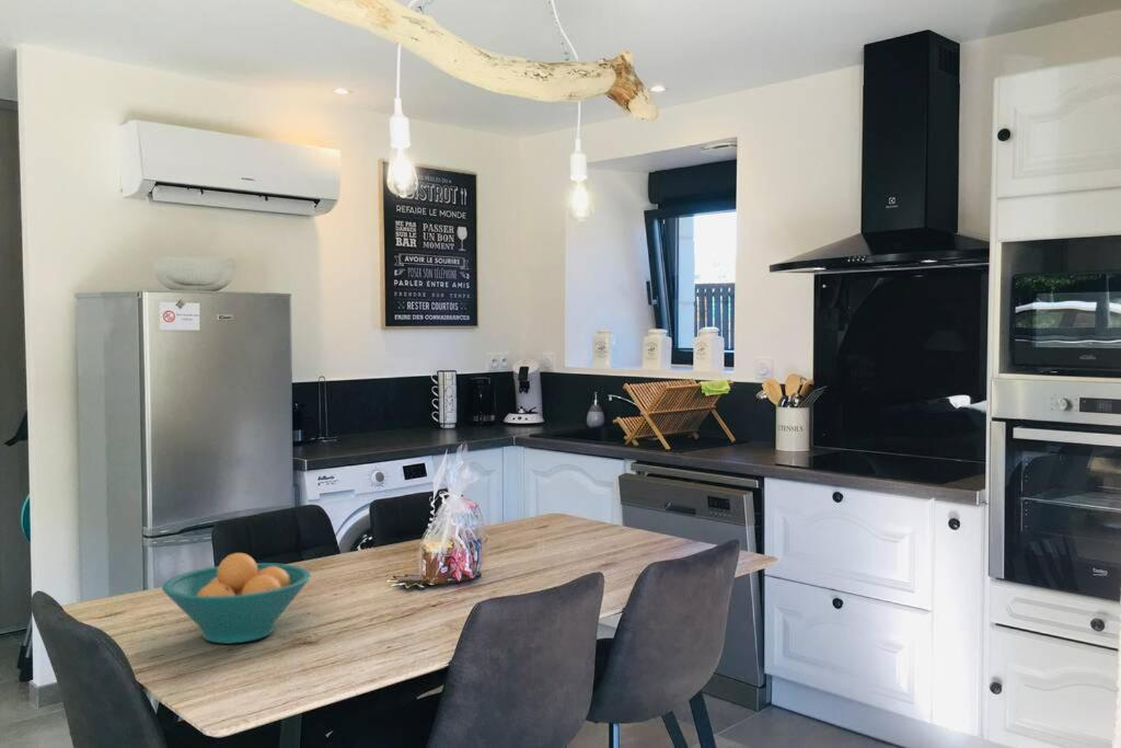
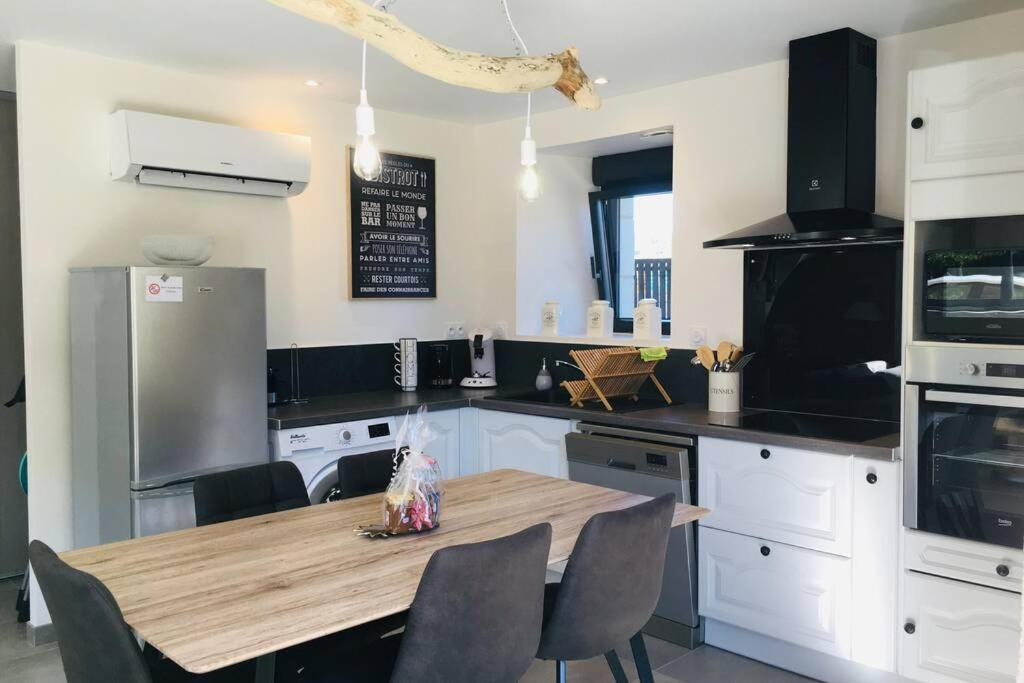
- fruit bowl (238, 594)
